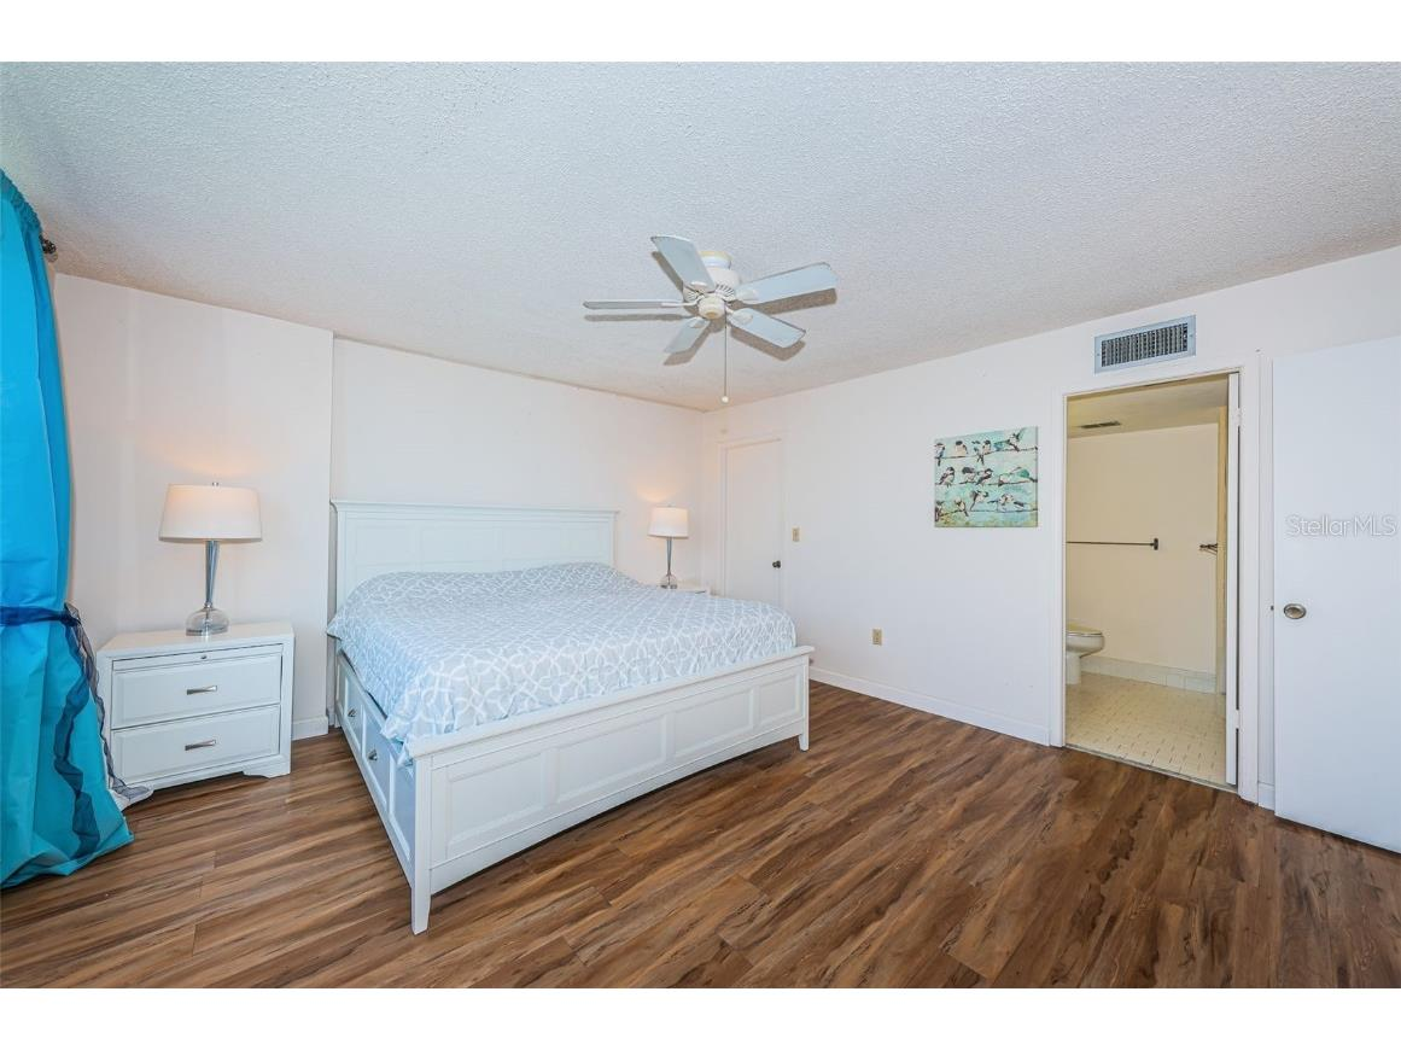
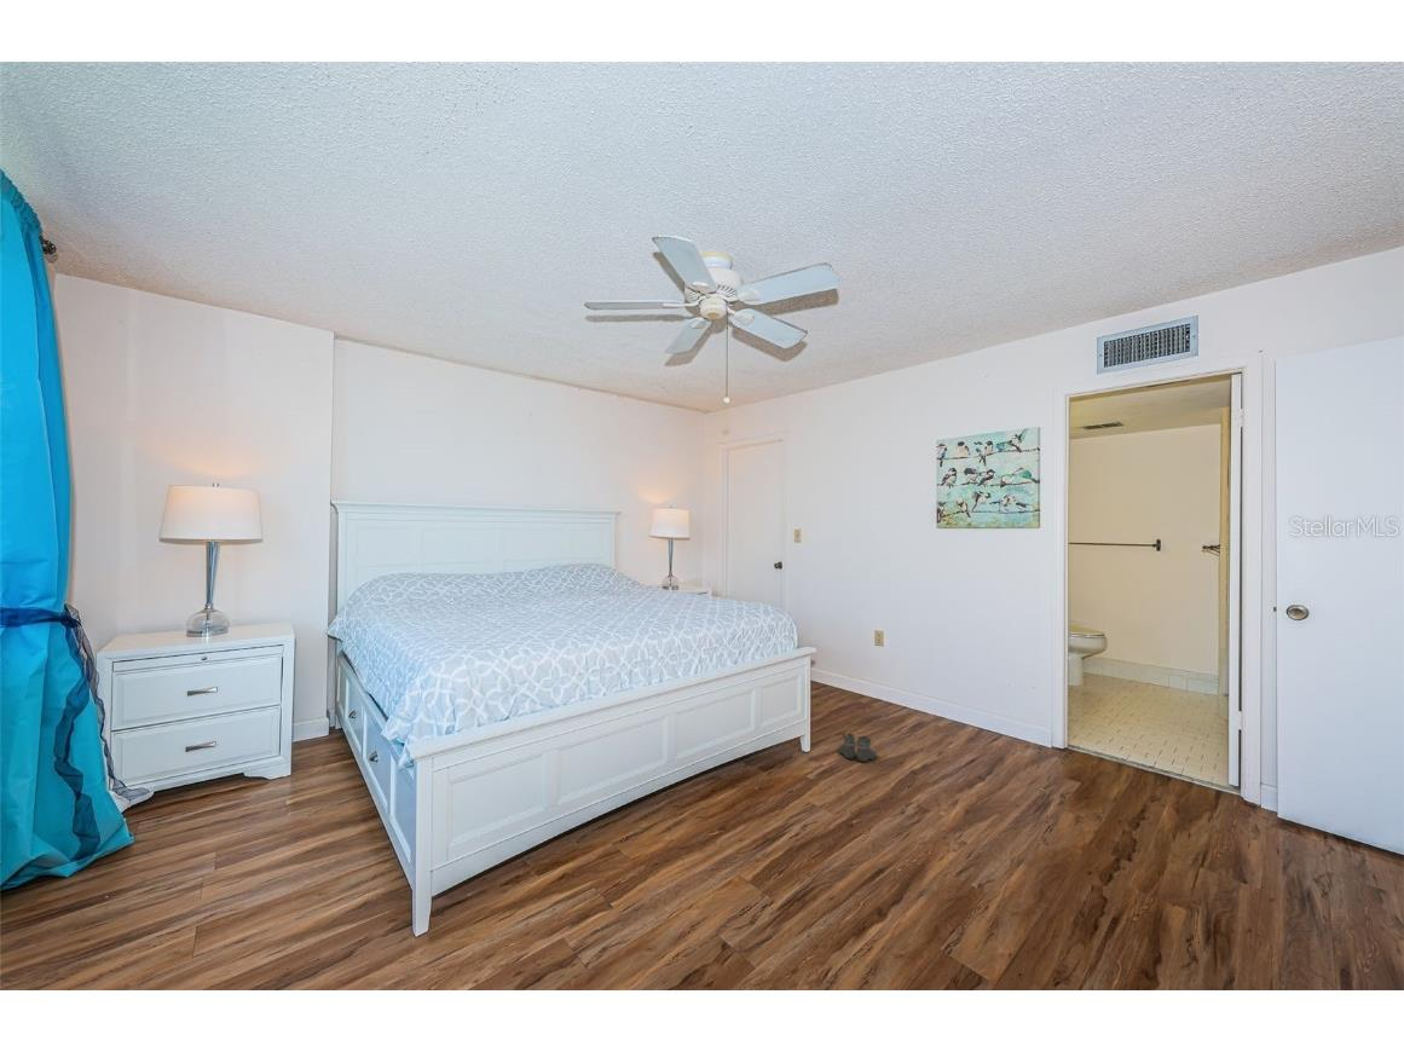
+ boots (857, 745)
